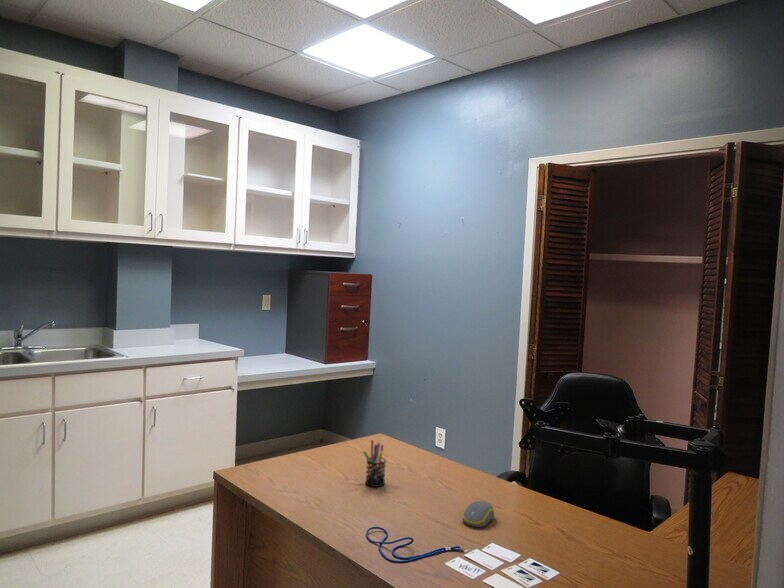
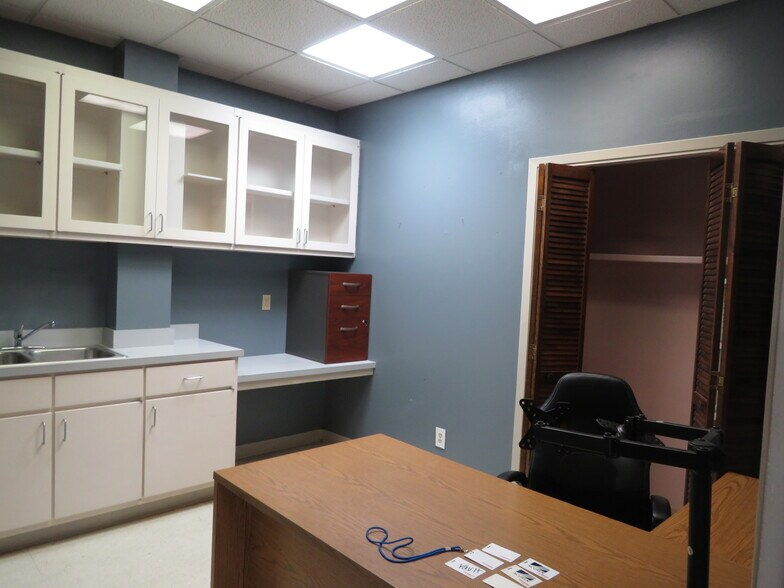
- pen holder (373, 463)
- computer mouse (479, 511)
